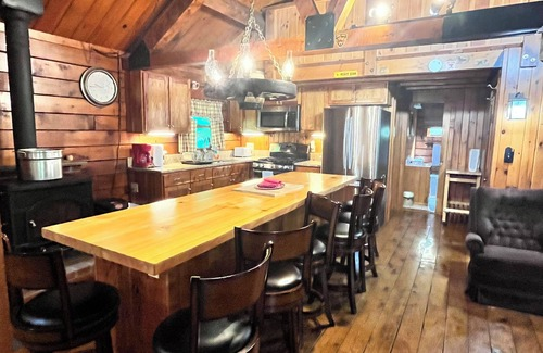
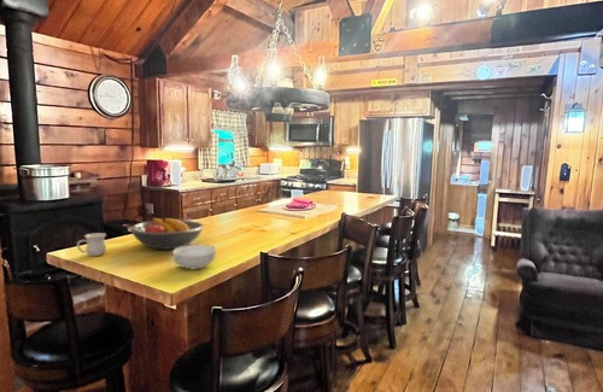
+ cereal bowl (194, 258)
+ mug (92, 245)
+ fruit bowl (168, 233)
